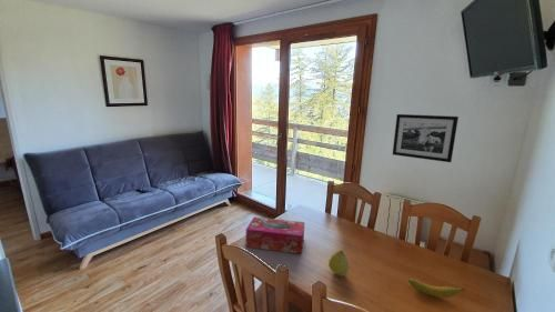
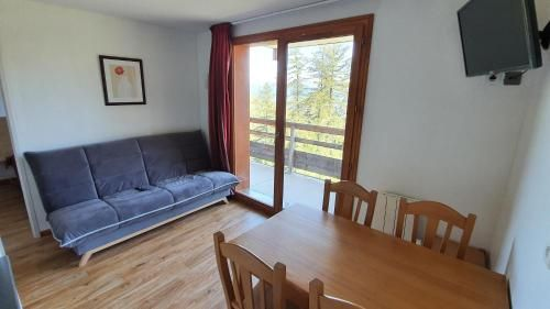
- fruit (339, 261)
- picture frame (422, 137)
- tissue box (275, 233)
- banana (434, 288)
